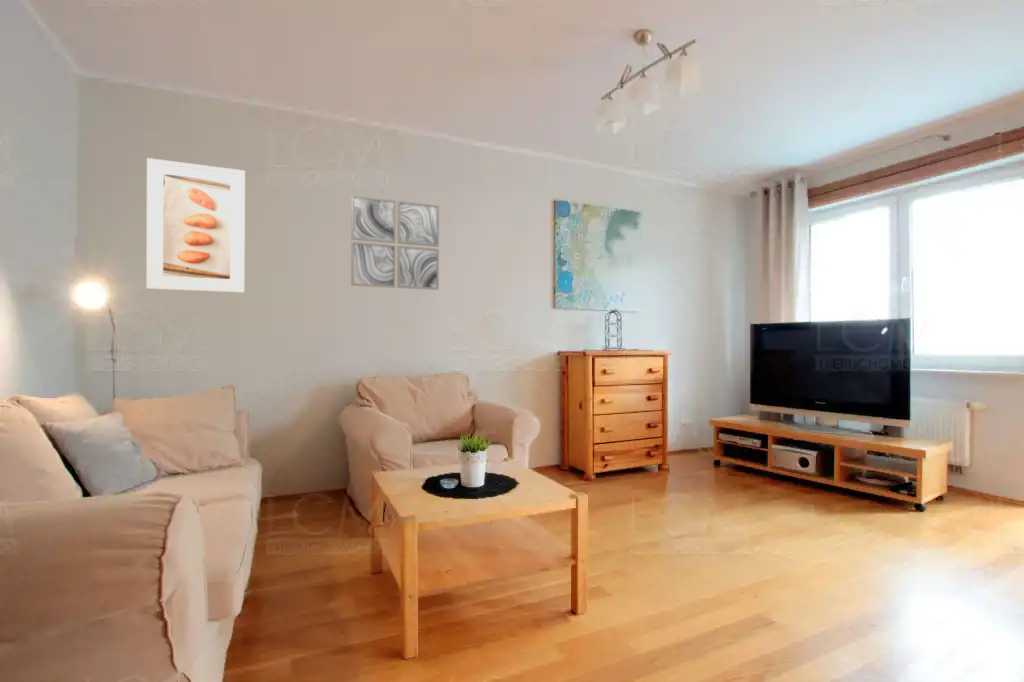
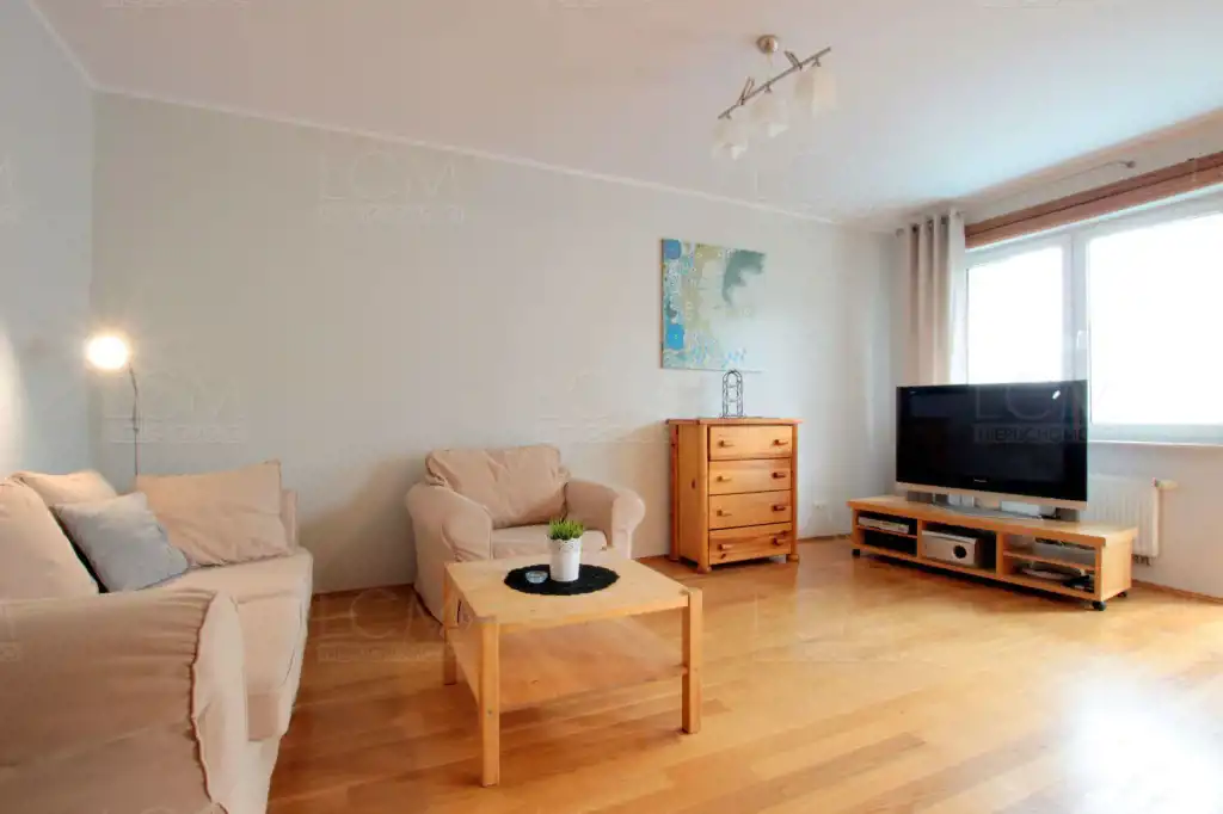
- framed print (197, 227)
- wall art (397, 243)
